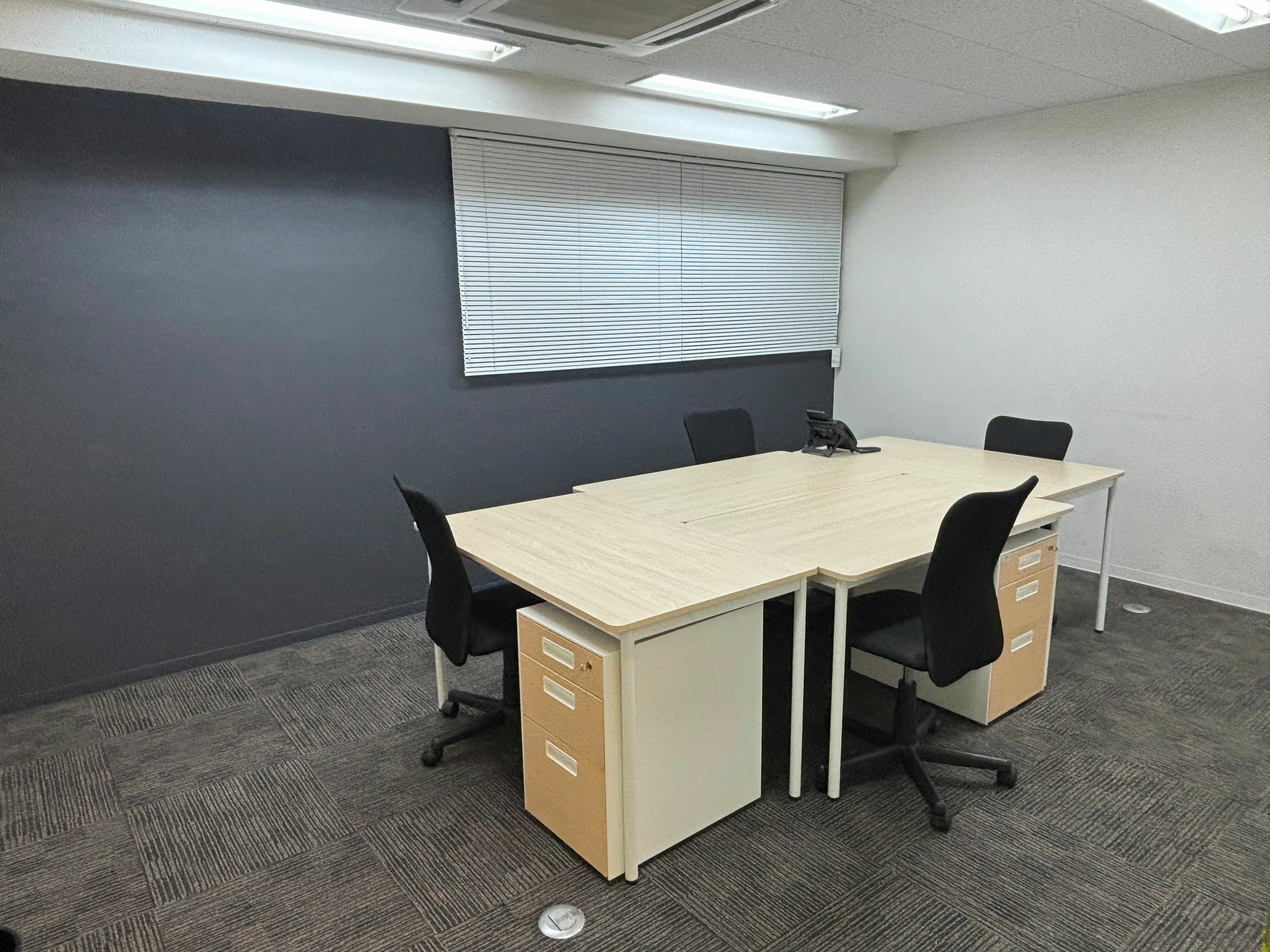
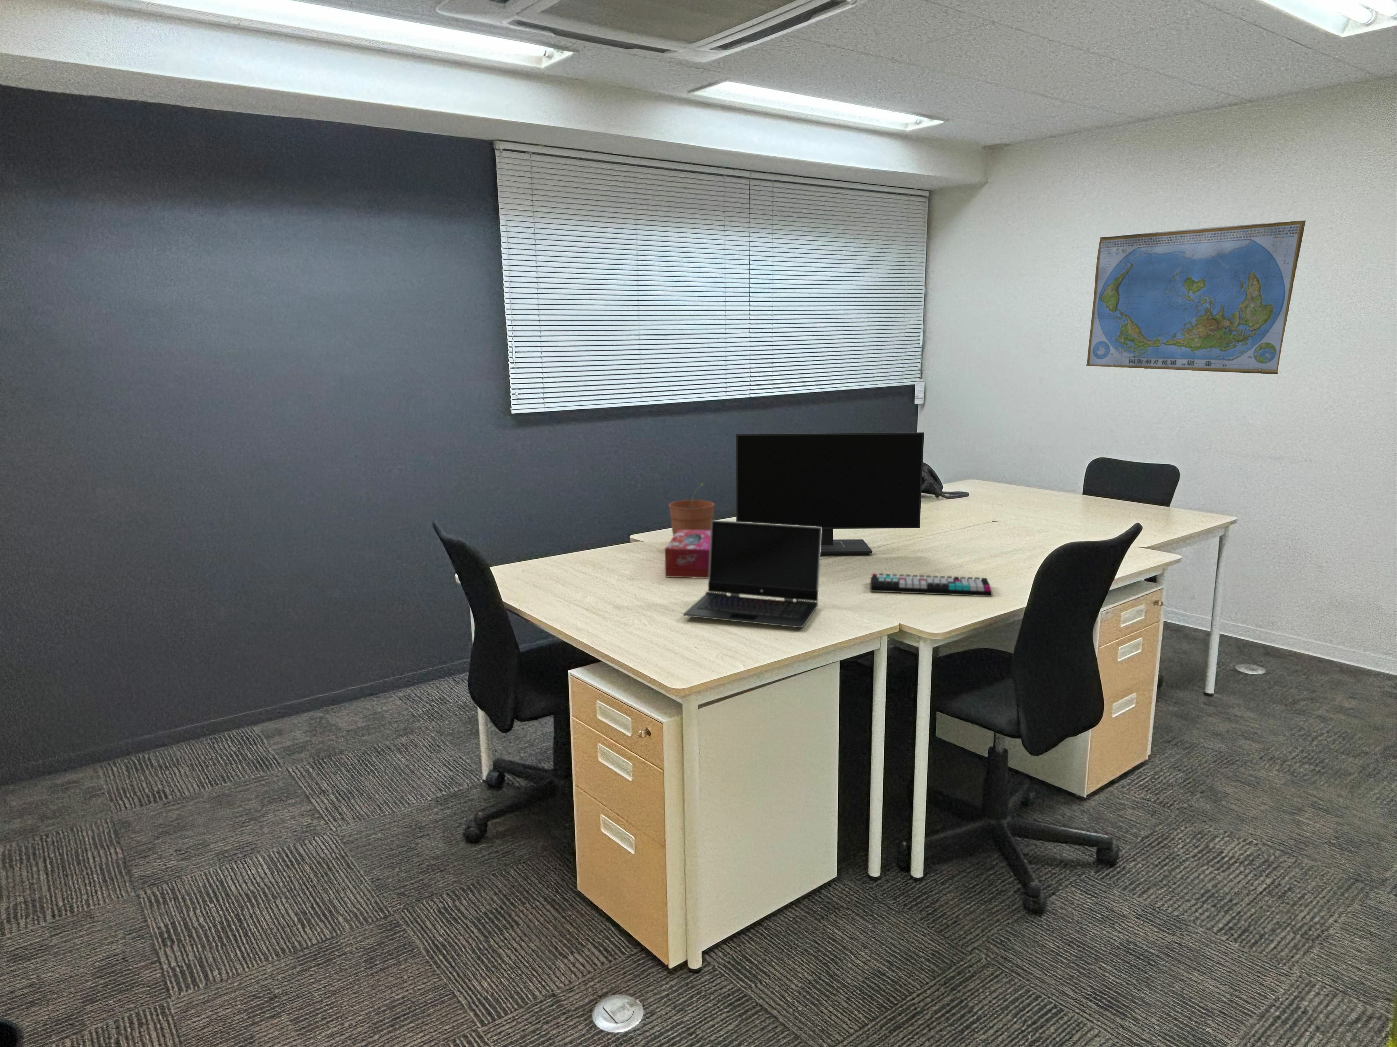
+ keyboard (928, 581)
+ tissue box (693, 552)
+ monitor (826, 492)
+ plant pot (692, 515)
+ laptop computer (754, 572)
+ world map (1185, 301)
